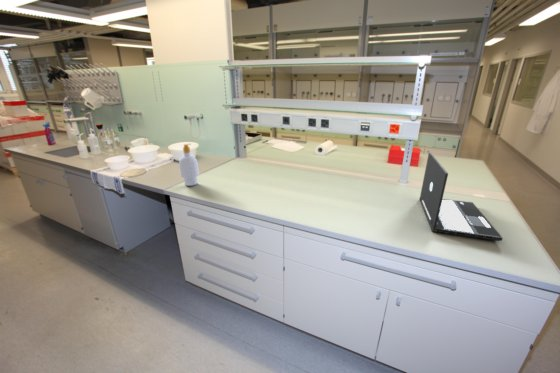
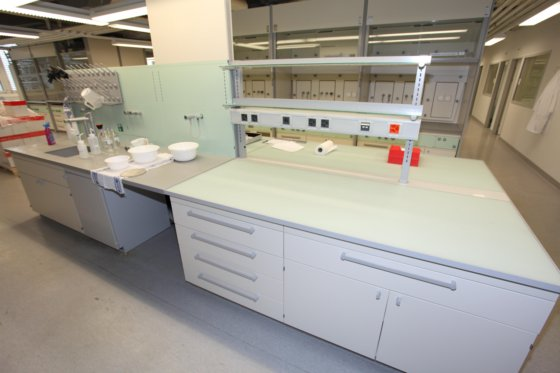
- soap bottle (188, 164)
- laptop (456, 200)
